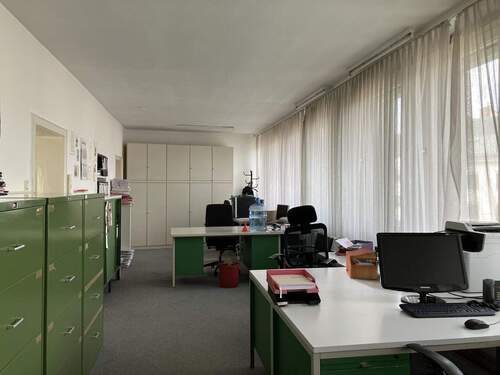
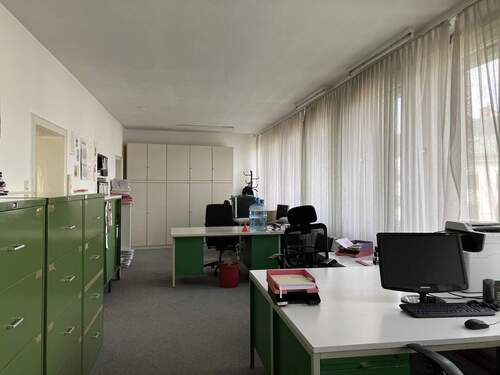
- sewing box (360, 263)
